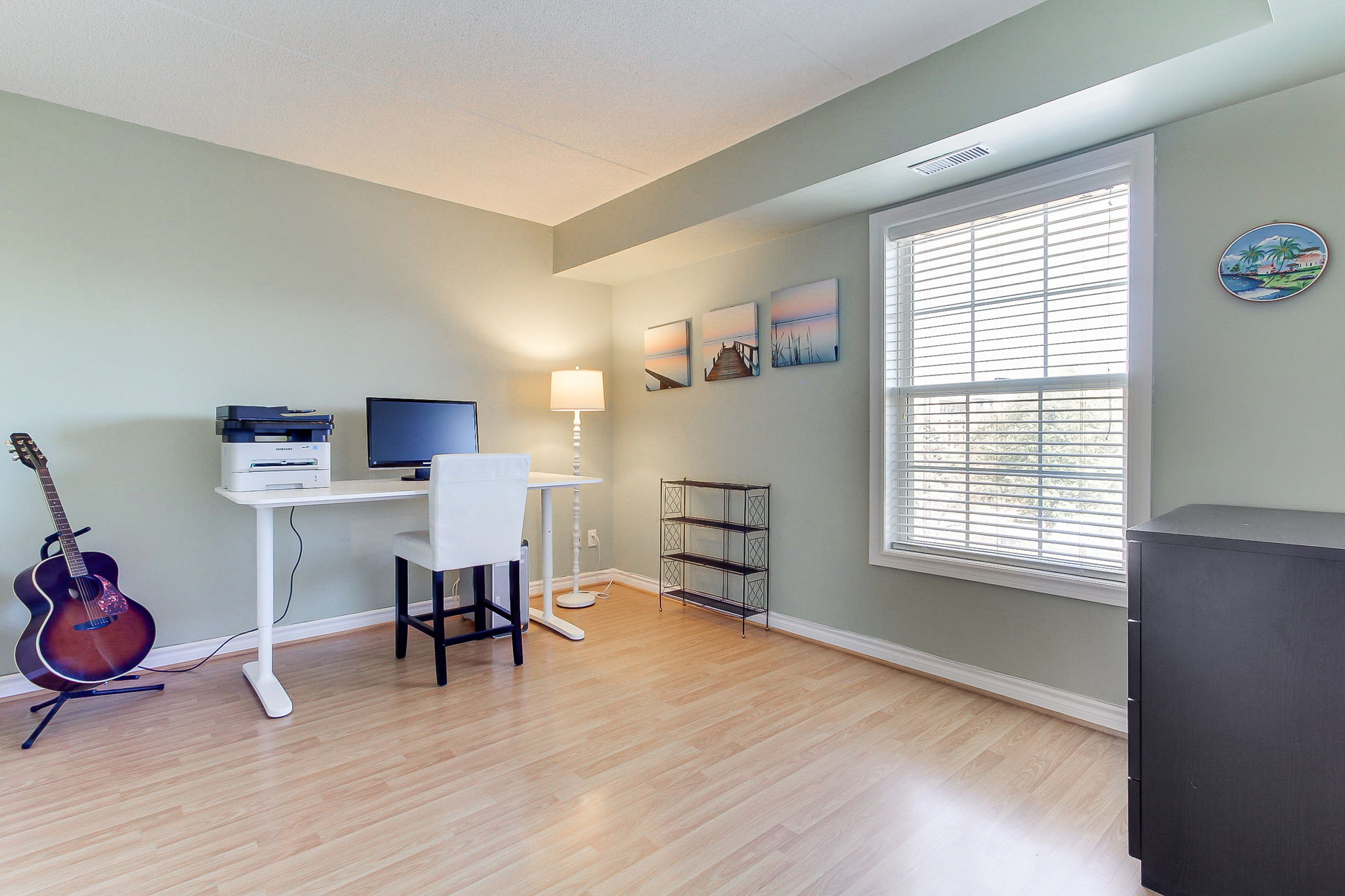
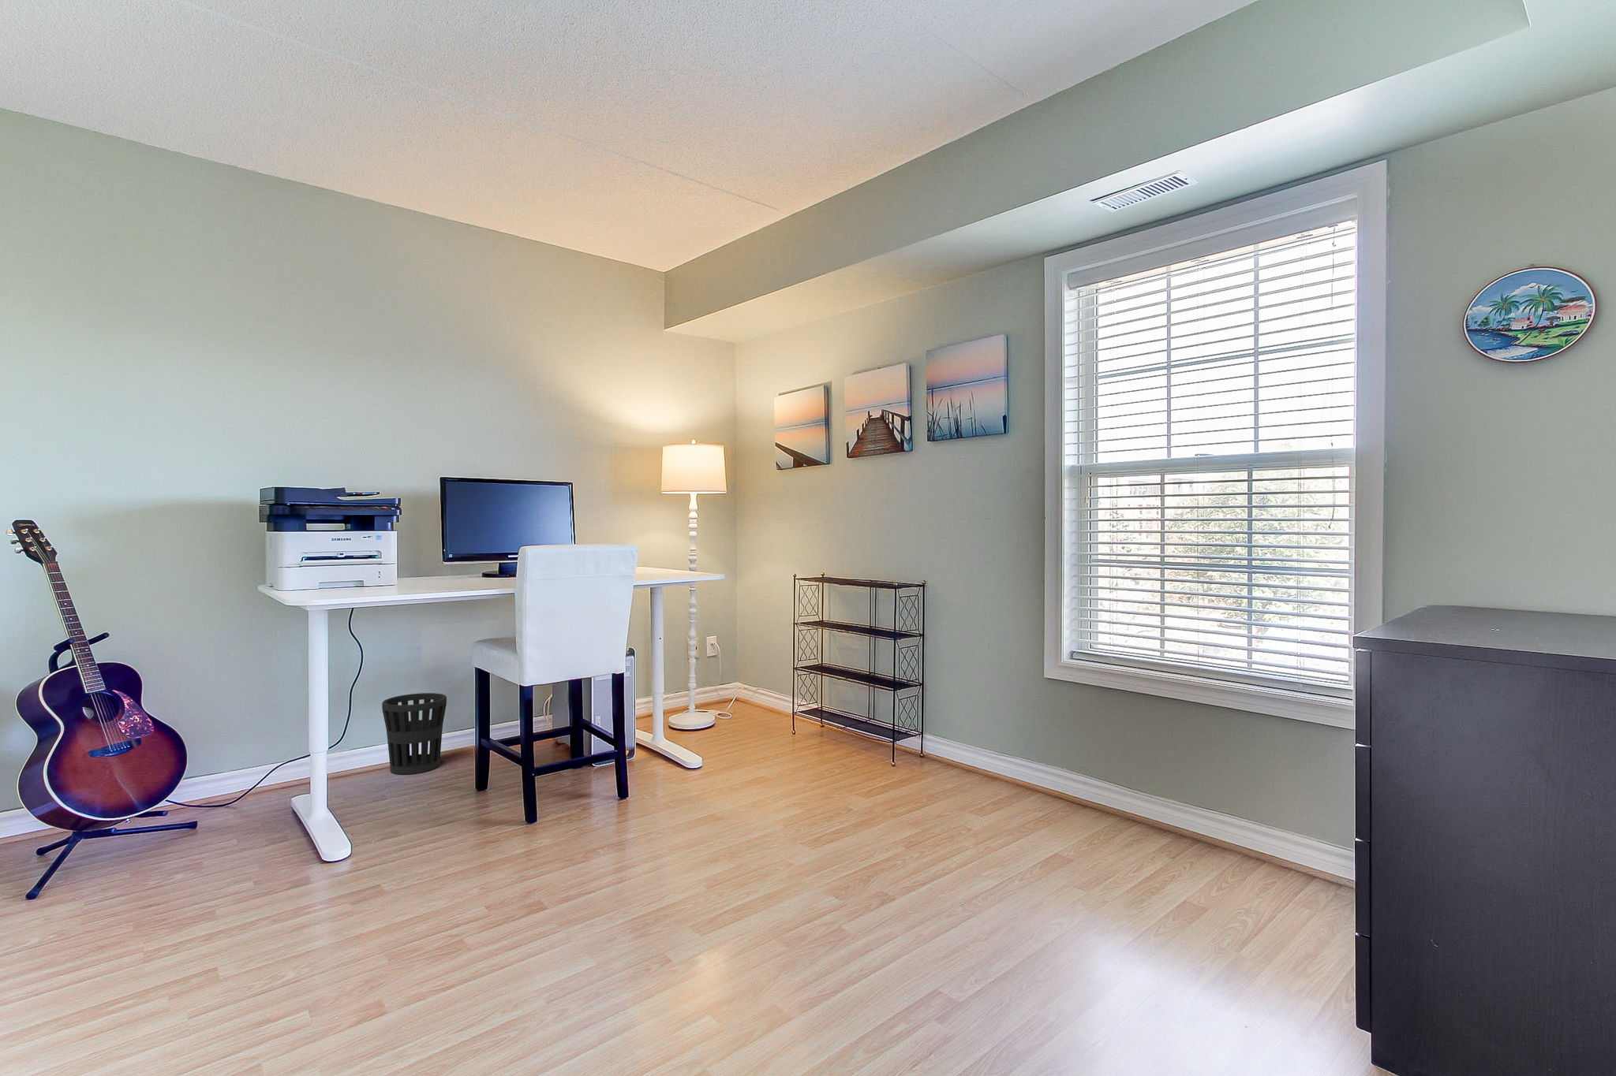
+ wastebasket (415, 733)
